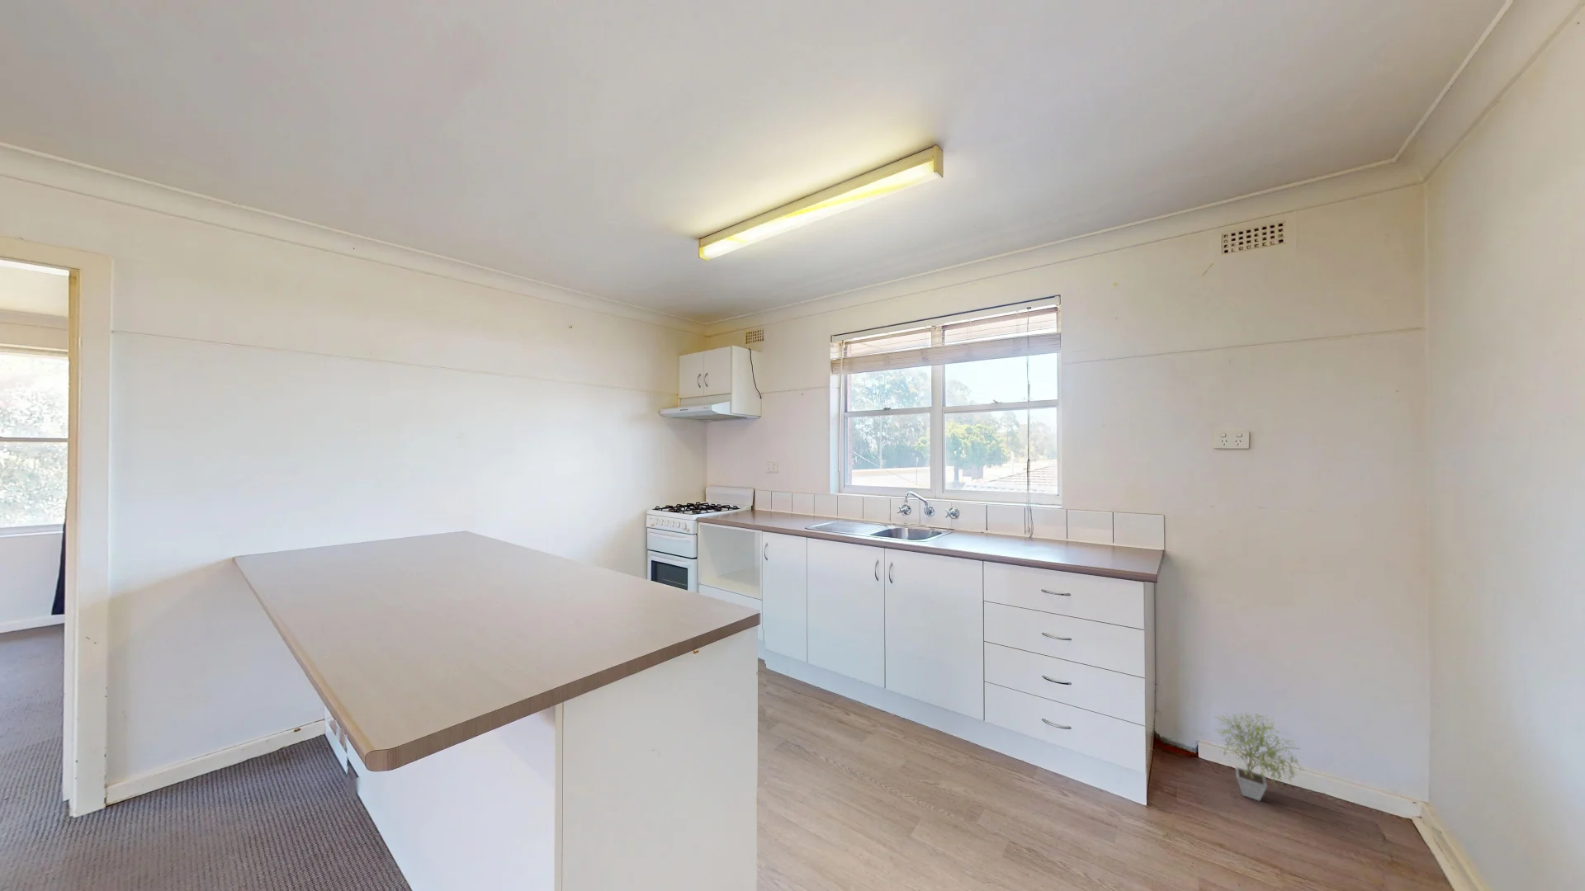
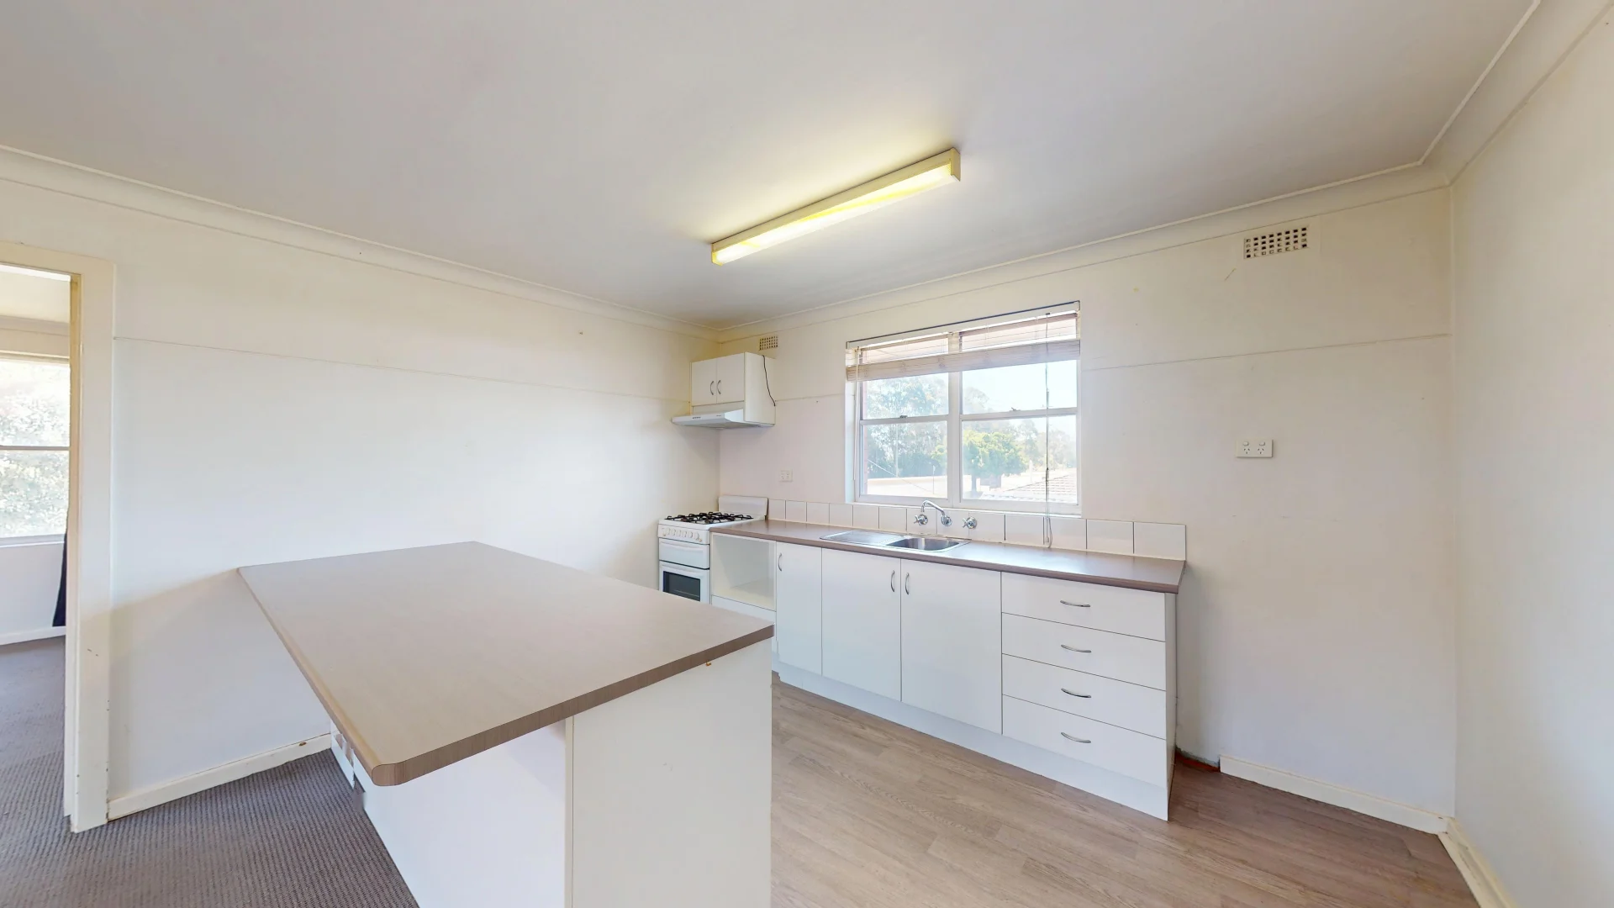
- potted plant (1255, 751)
